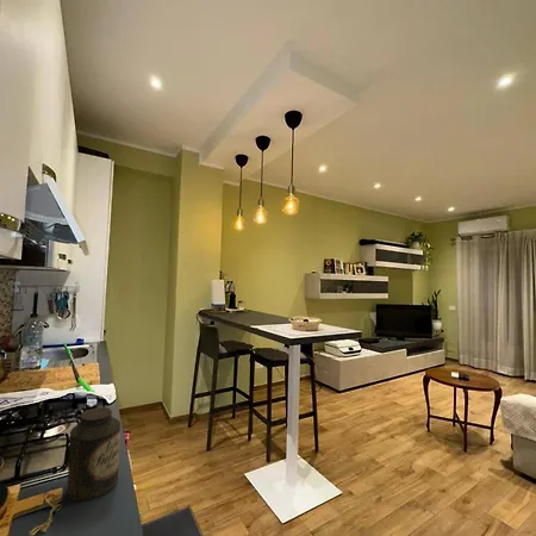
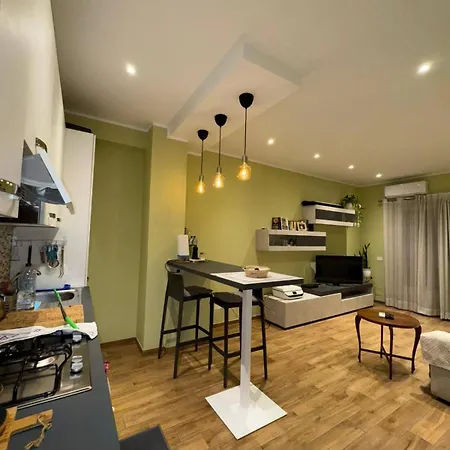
- canister (95, 448)
